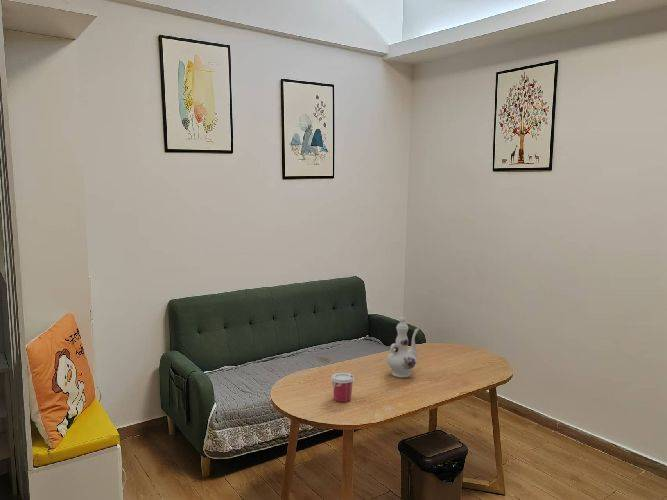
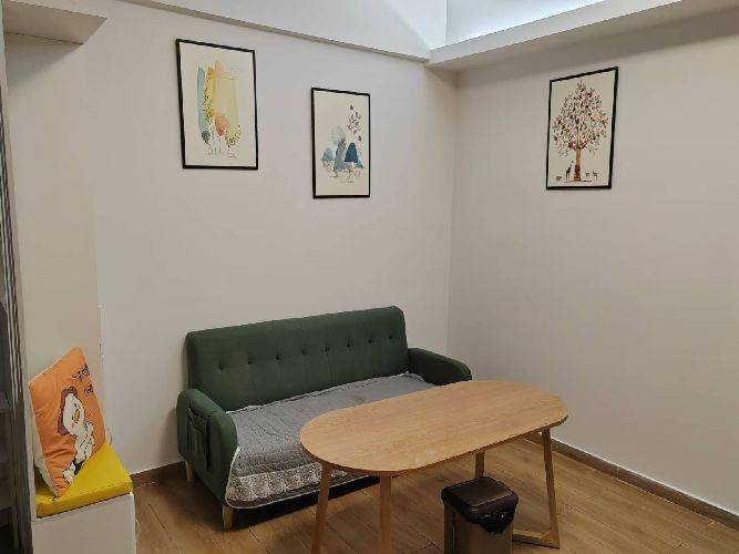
- chinaware (405, 345)
- cup (342, 387)
